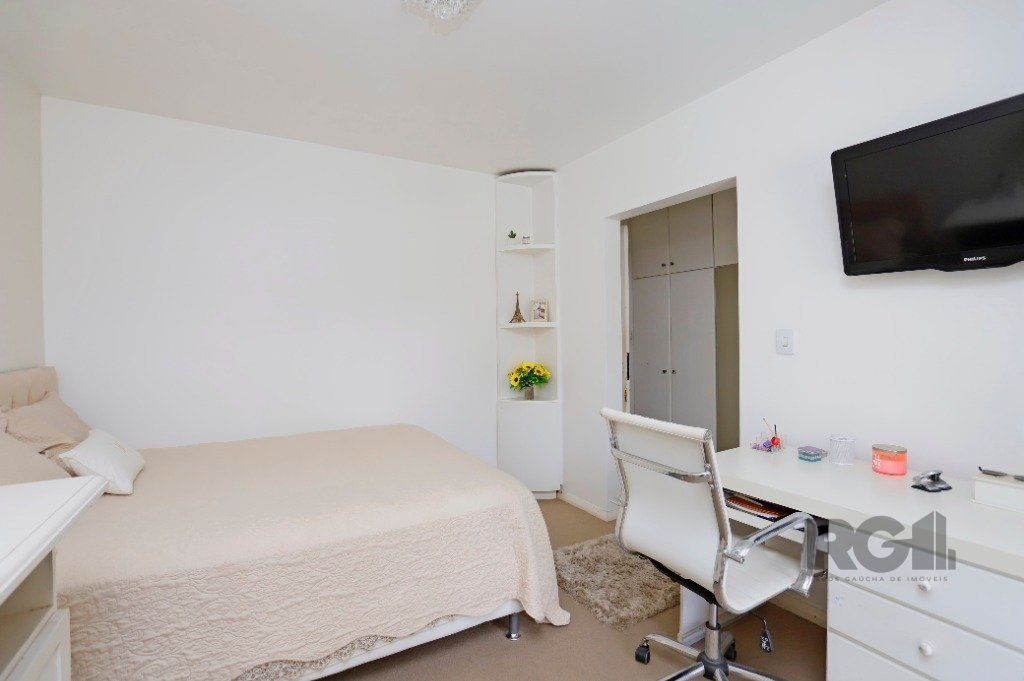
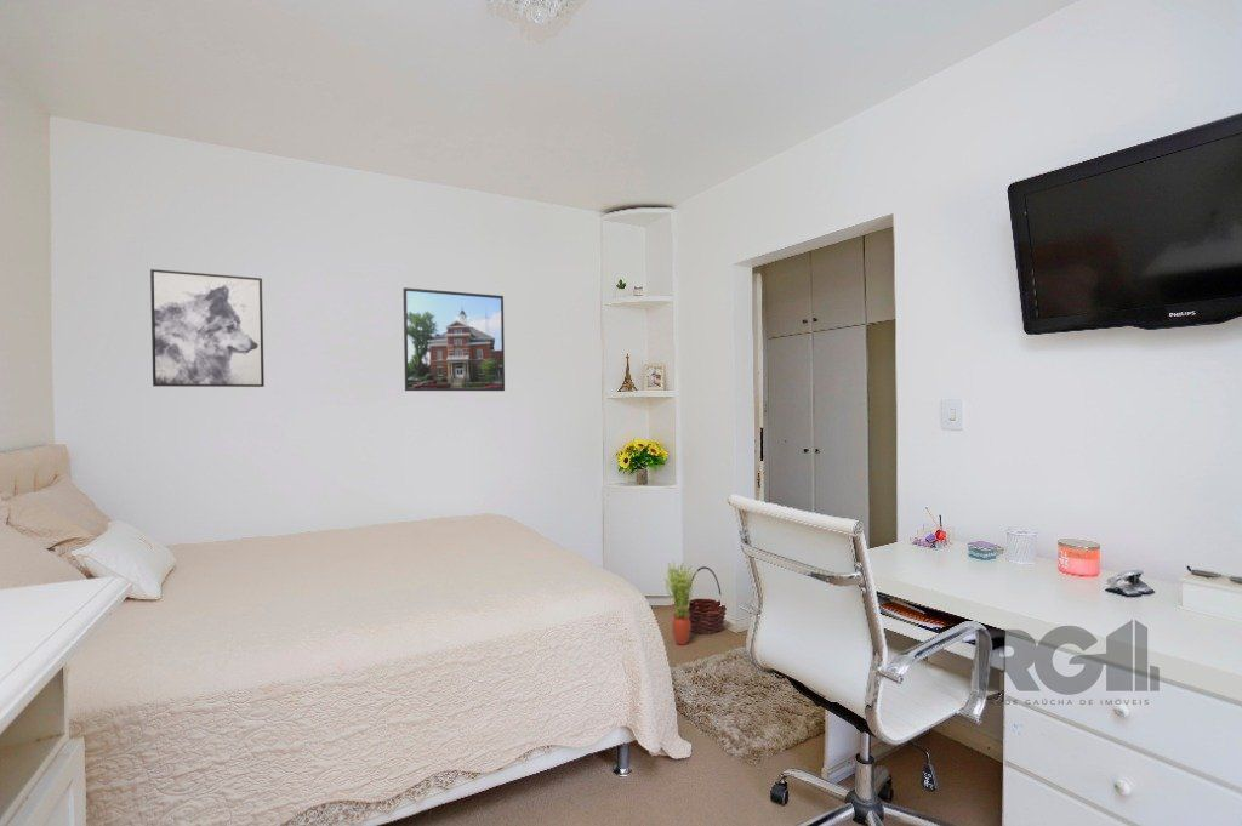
+ potted plant (680, 603)
+ basket (703, 599)
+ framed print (455, 341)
+ wall art (209, 330)
